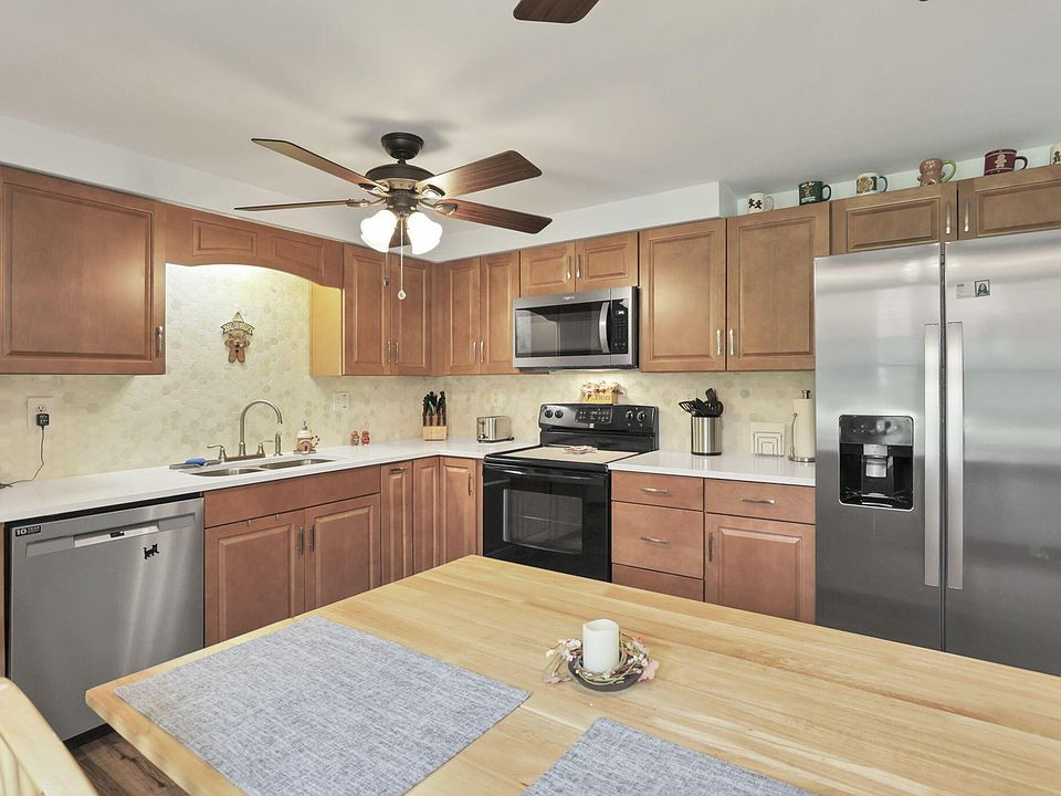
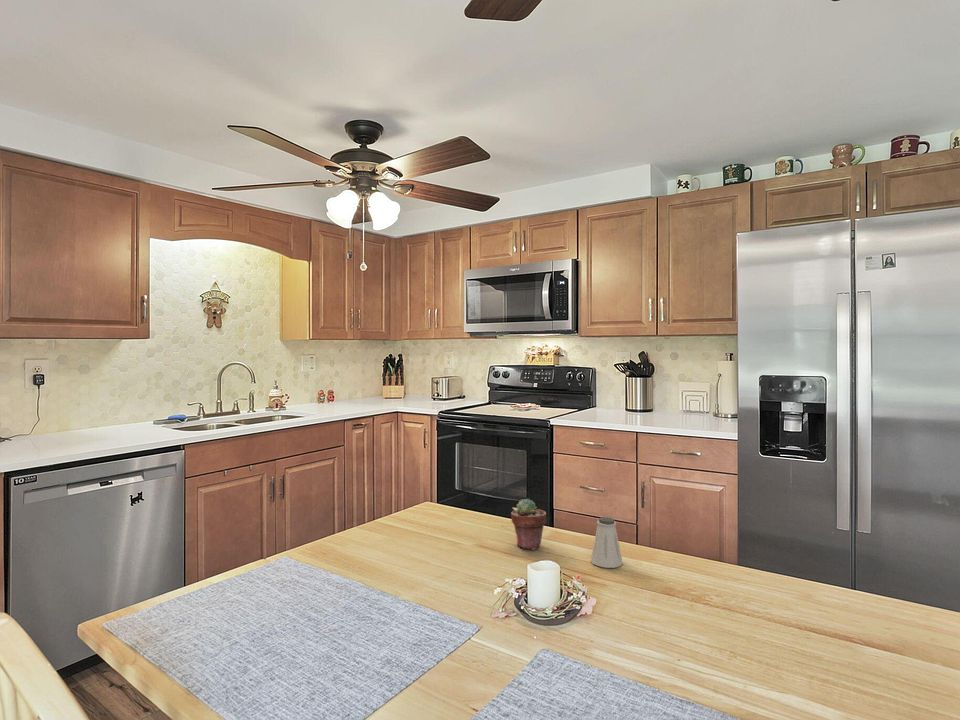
+ saltshaker (606, 540)
+ potted succulent (528, 522)
